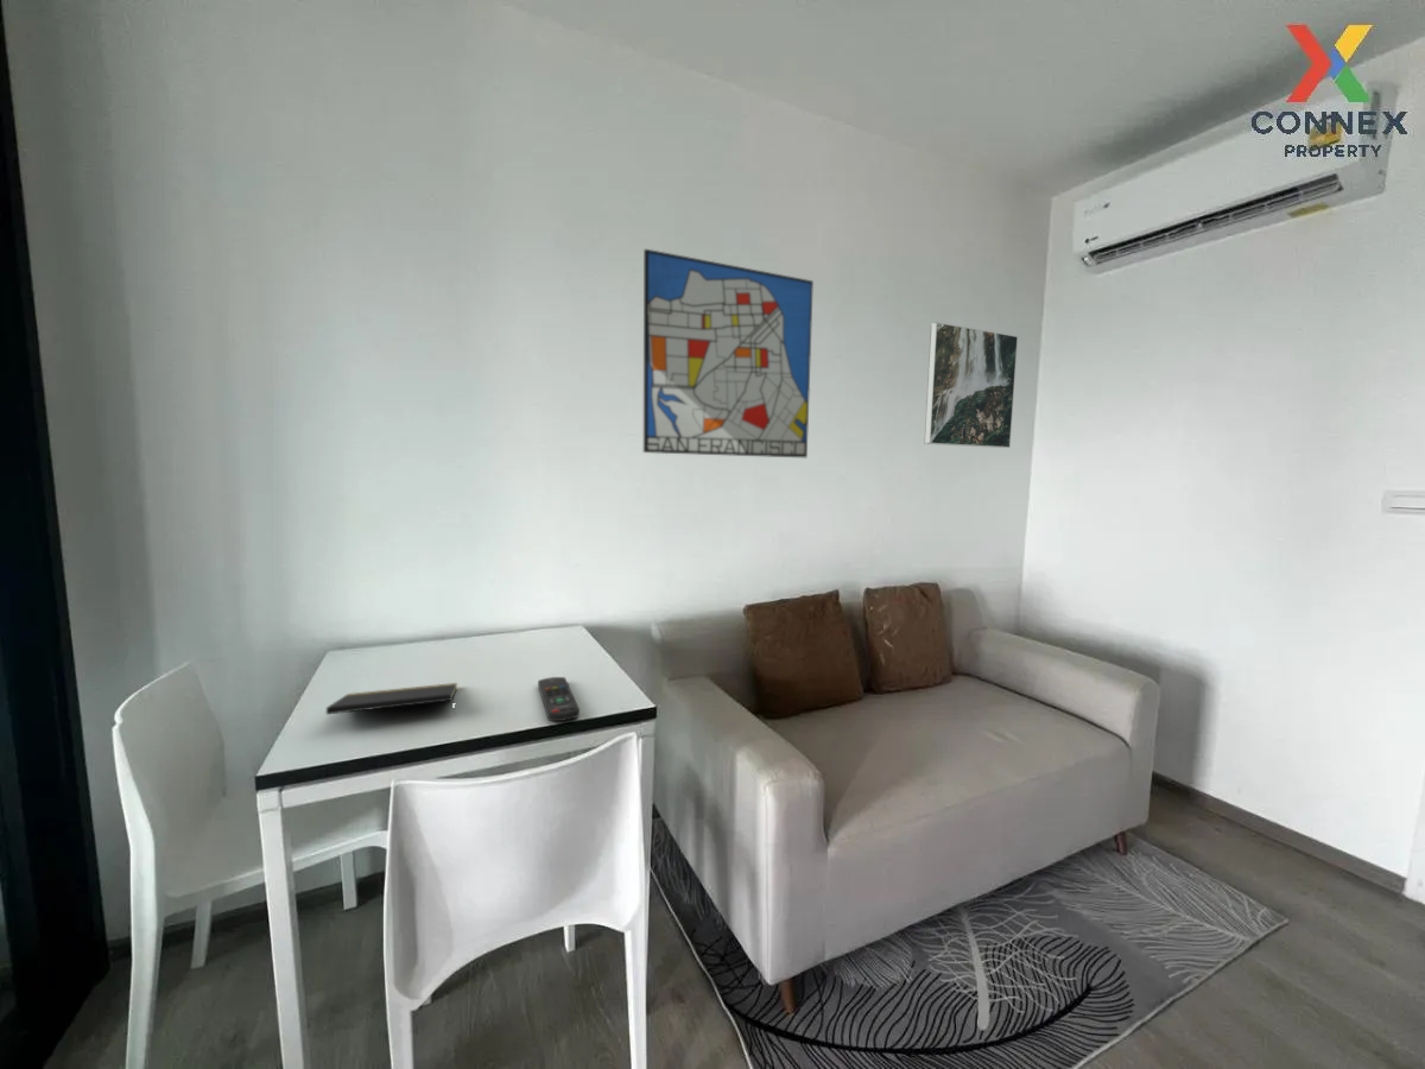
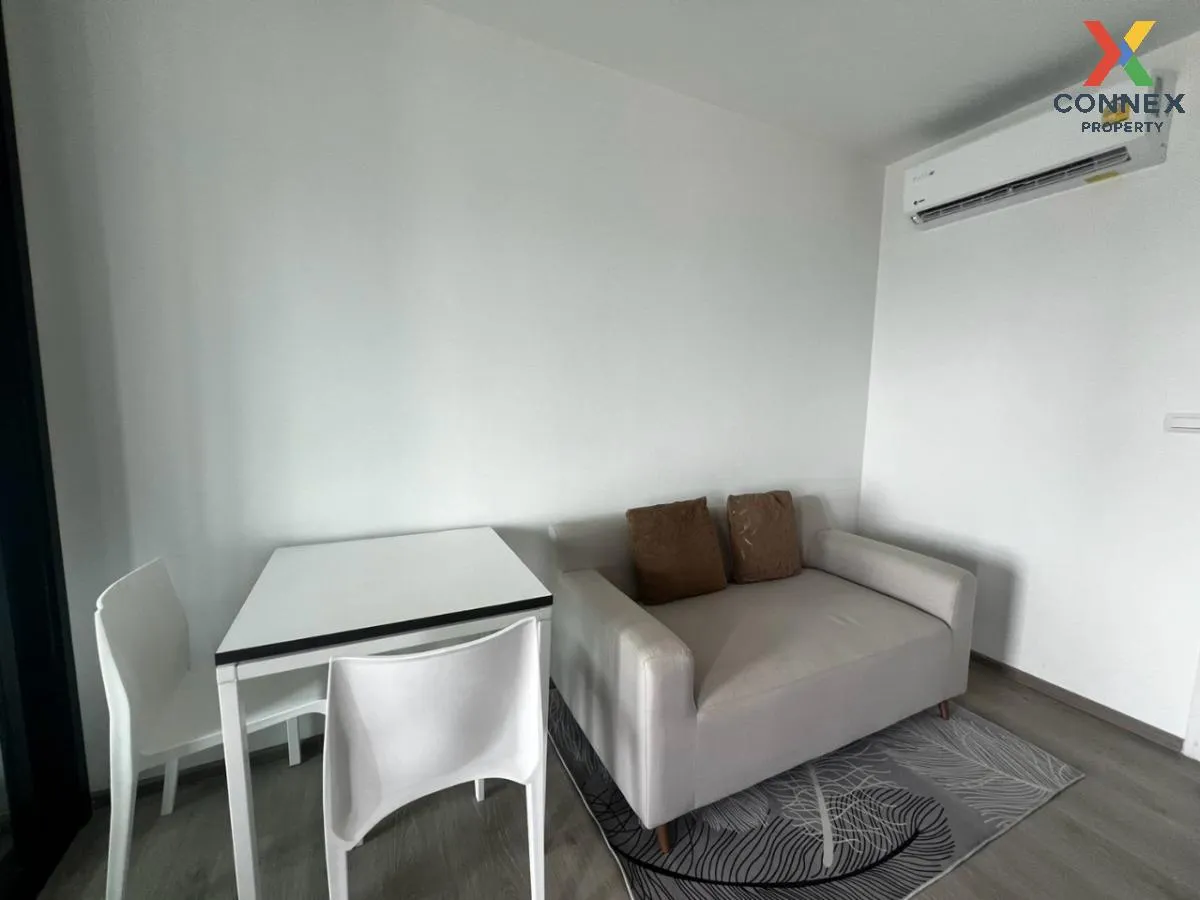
- remote control (557, 696)
- wall art (732, 362)
- notepad (398, 697)
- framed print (971, 388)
